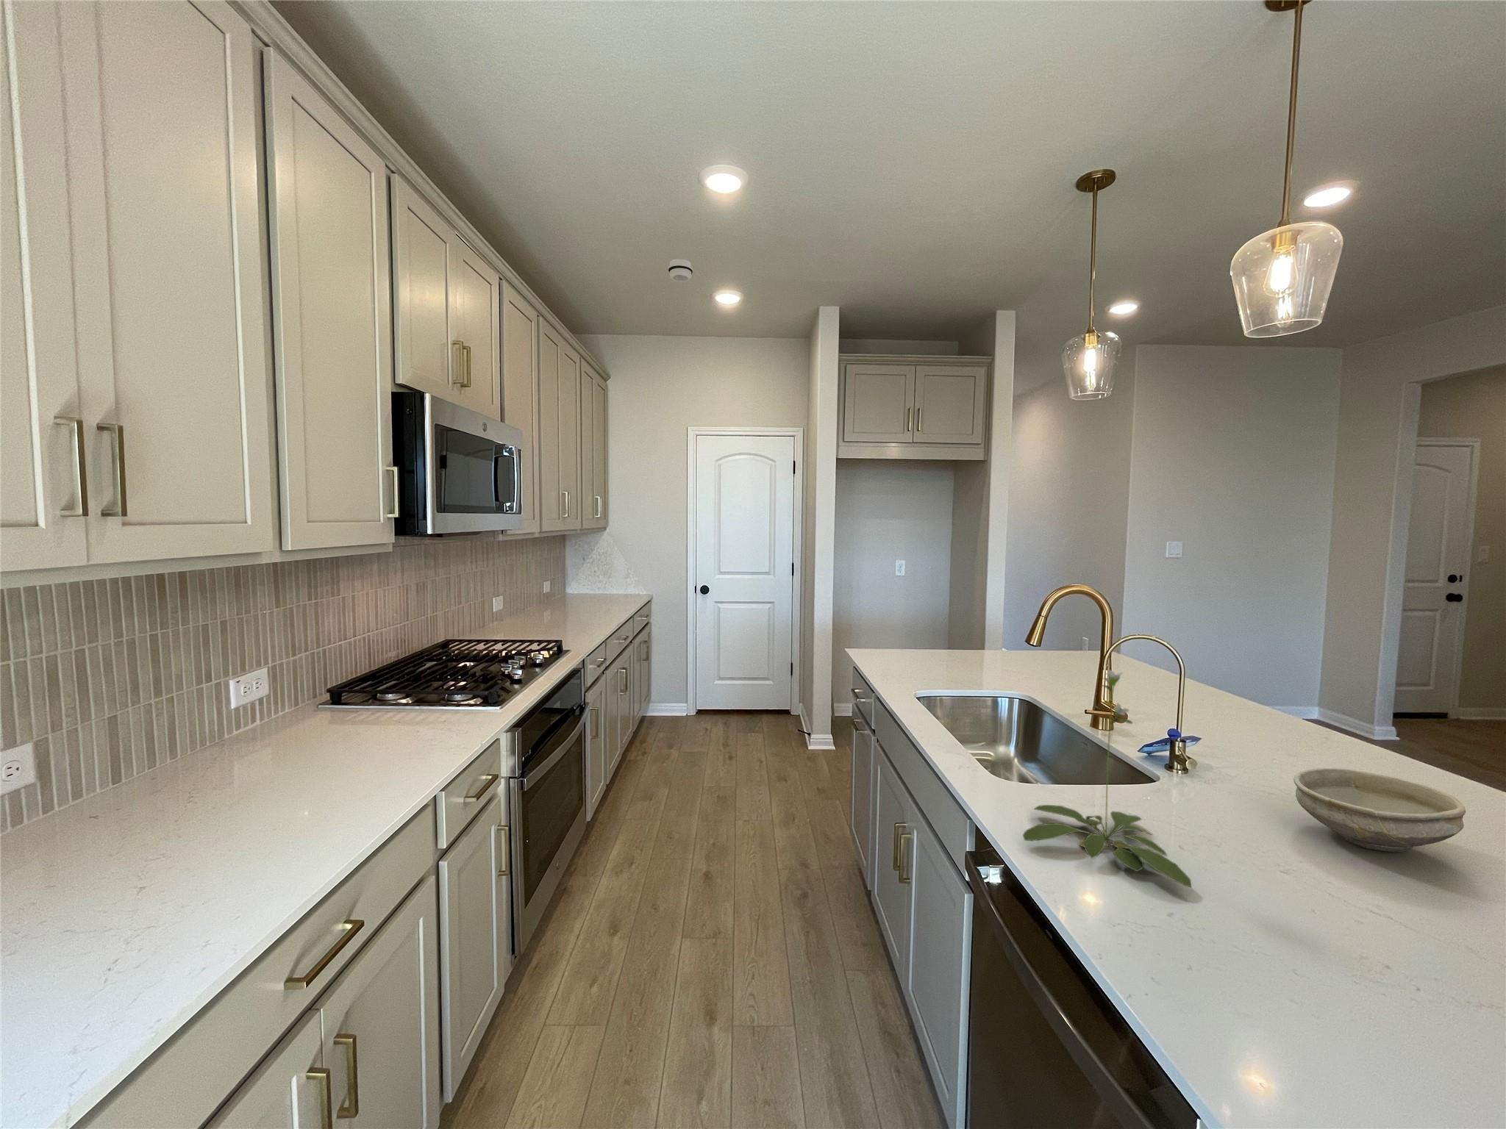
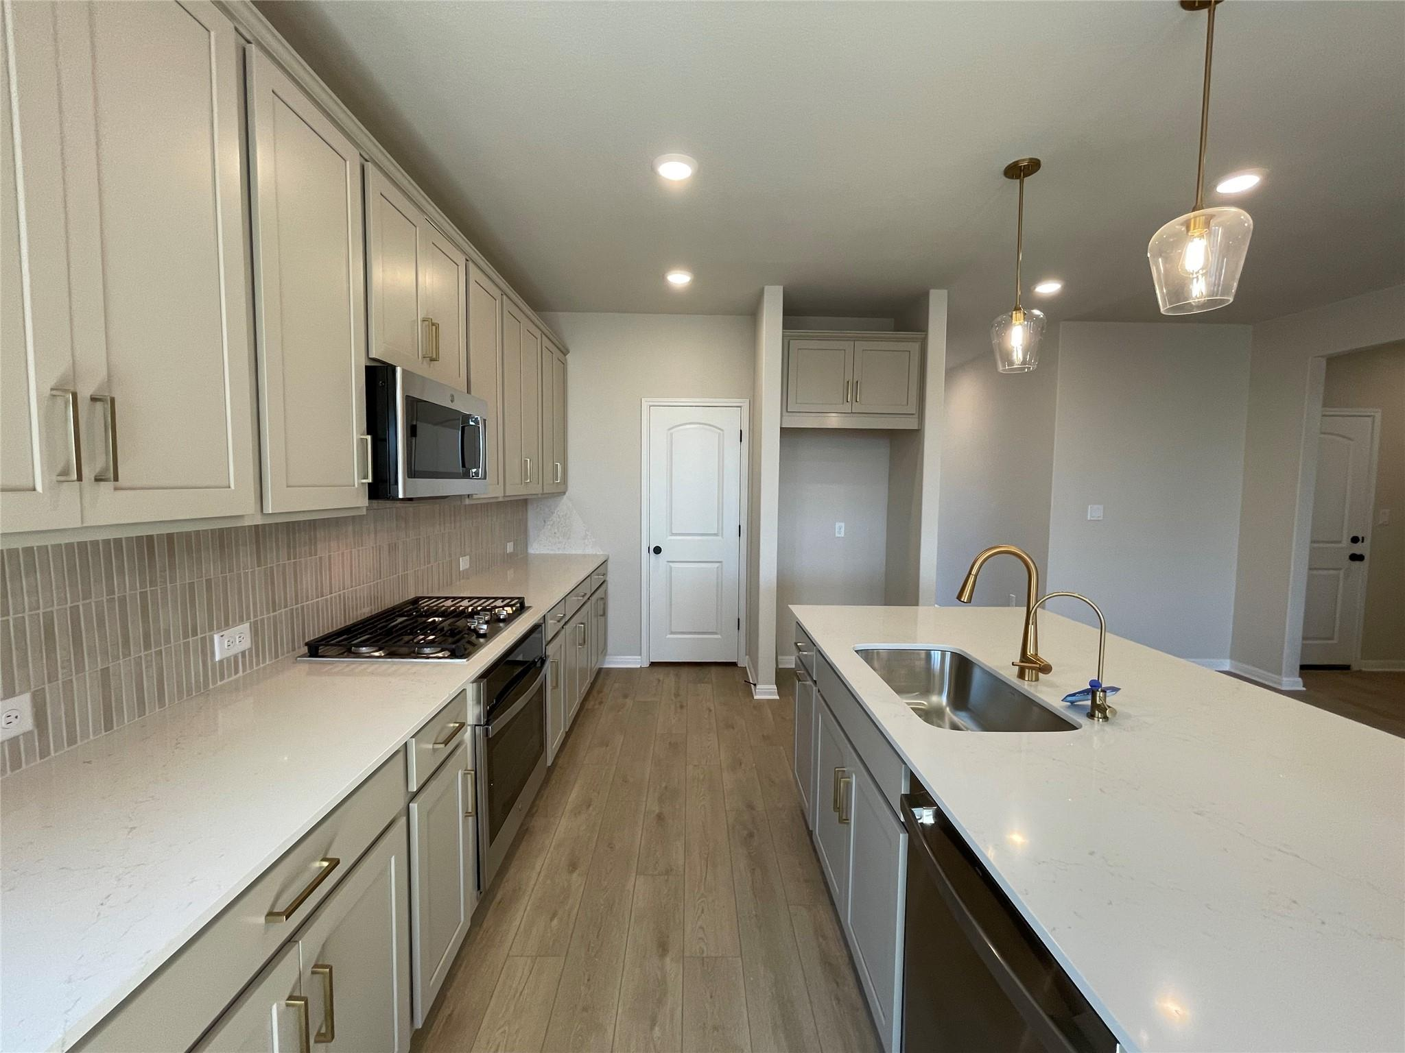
- plant (1108, 761)
- bowl (1372, 814)
- smoke detector (681, 270)
